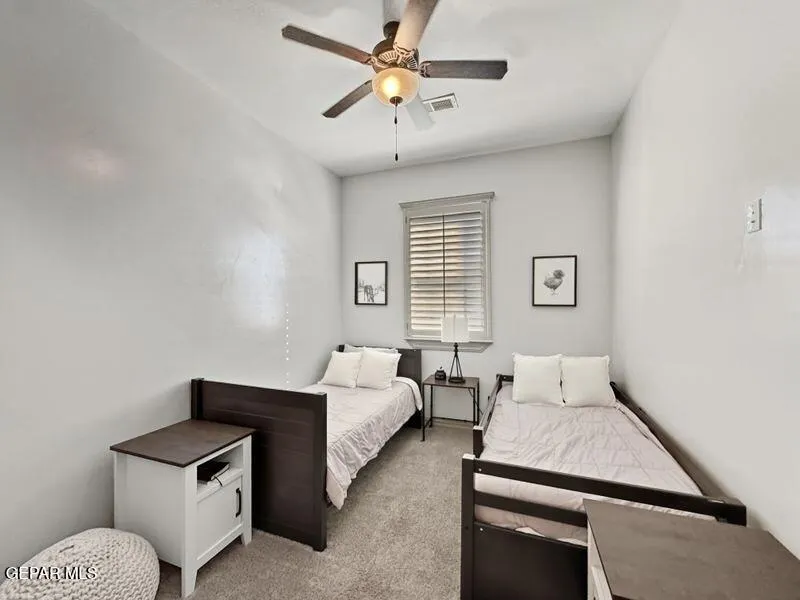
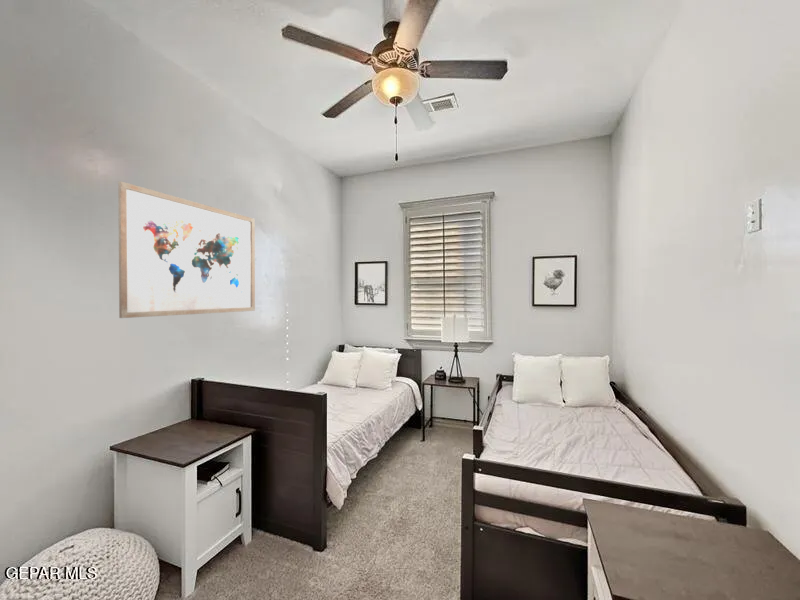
+ wall art (200, 258)
